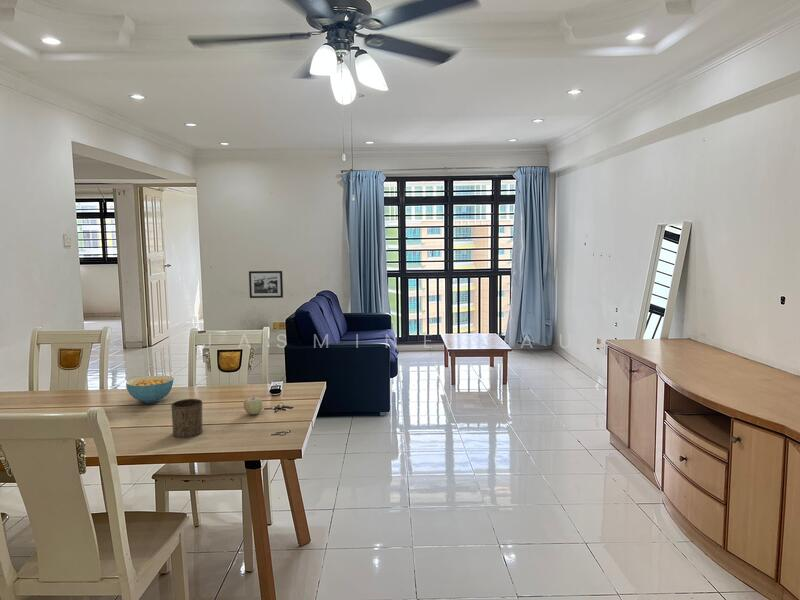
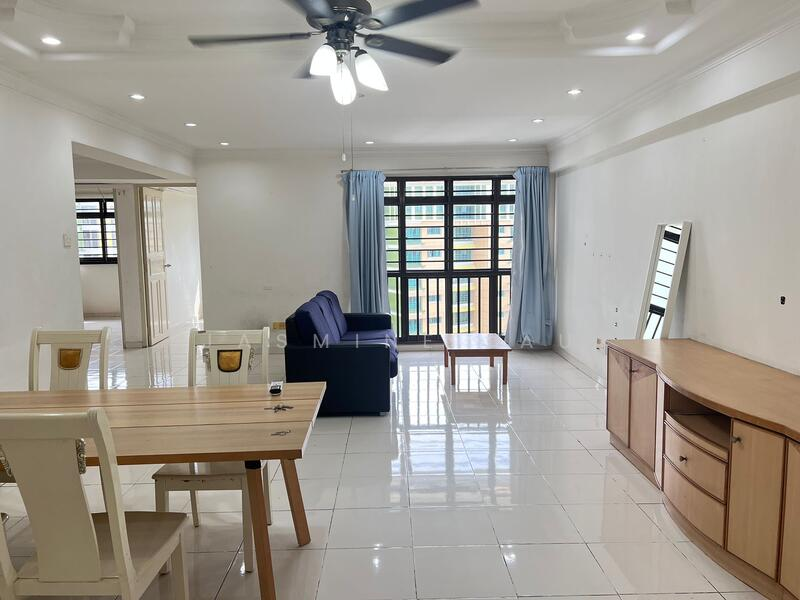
- cup (187, 418)
- picture frame (266, 284)
- fruit (253, 404)
- cereal bowl (150, 390)
